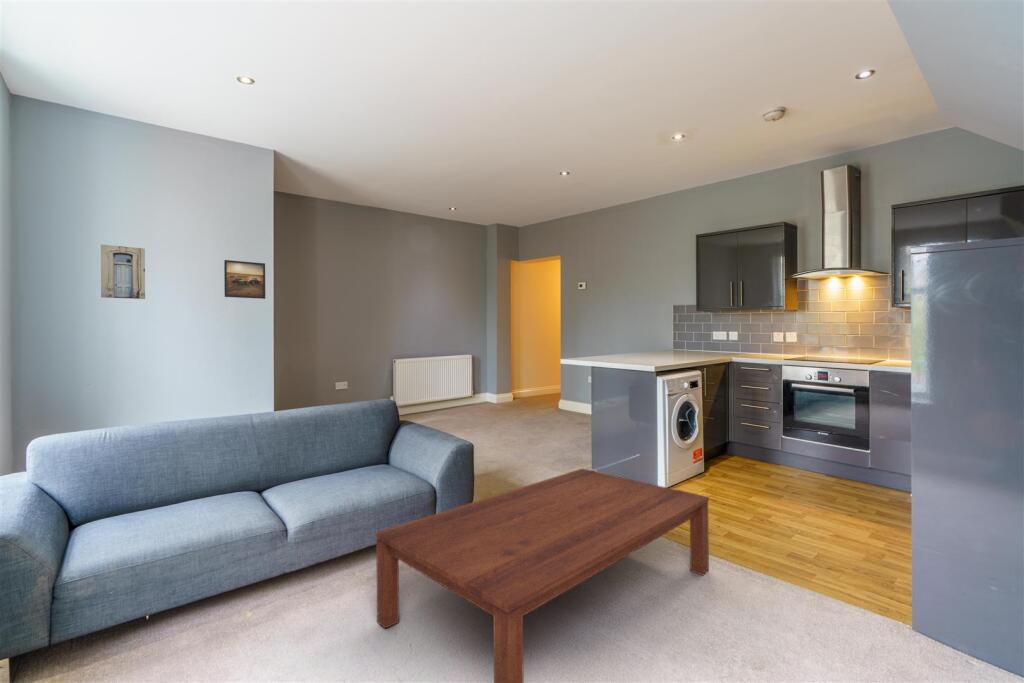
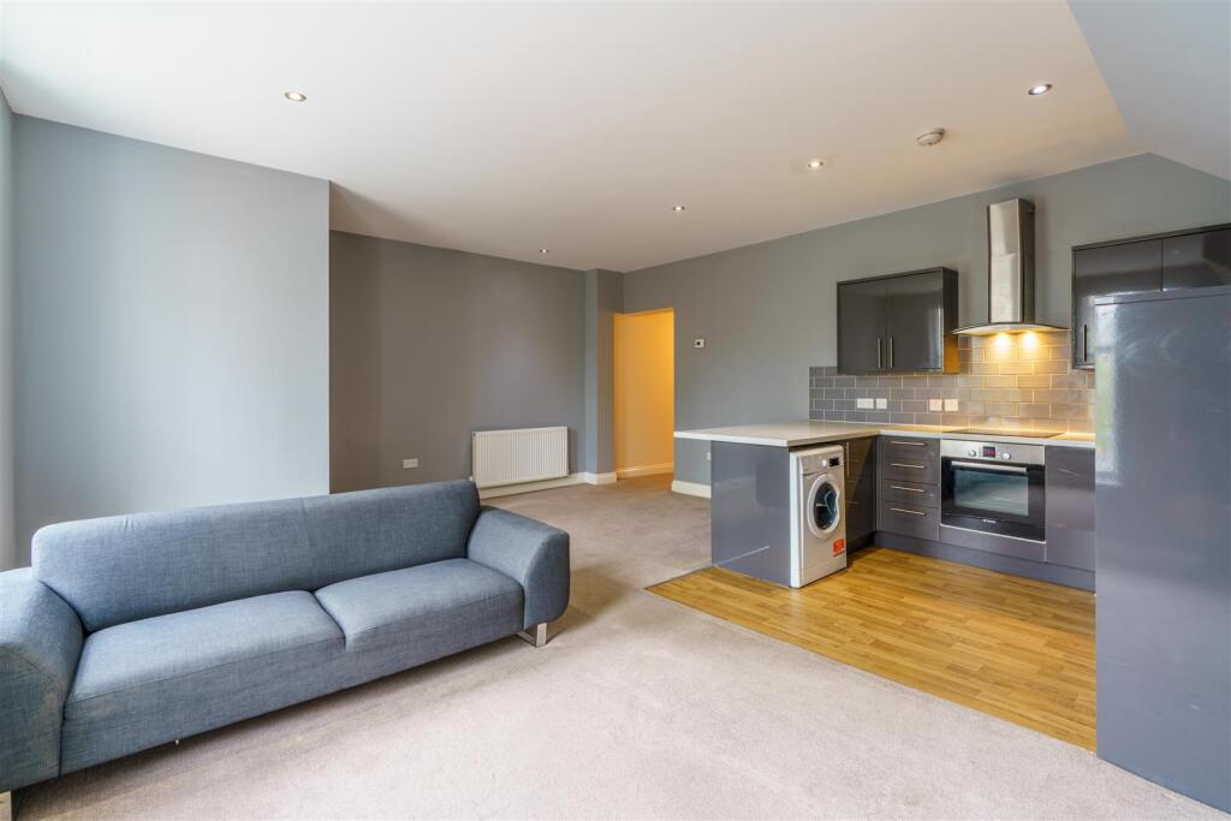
- coffee table (558, 553)
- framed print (245, 279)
- wall art (123, 272)
